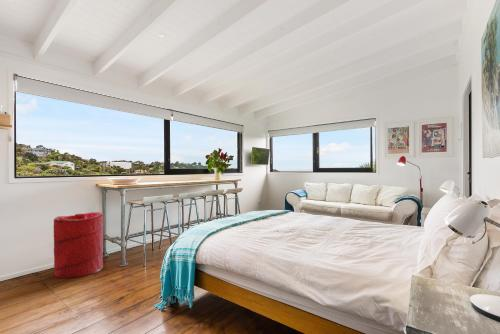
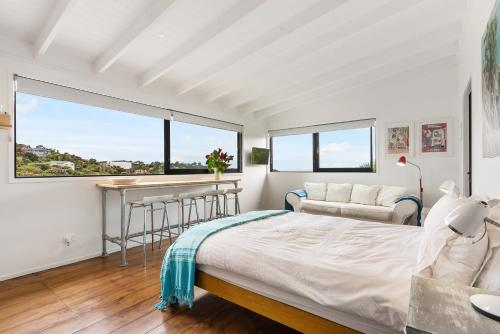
- laundry hamper (79, 241)
